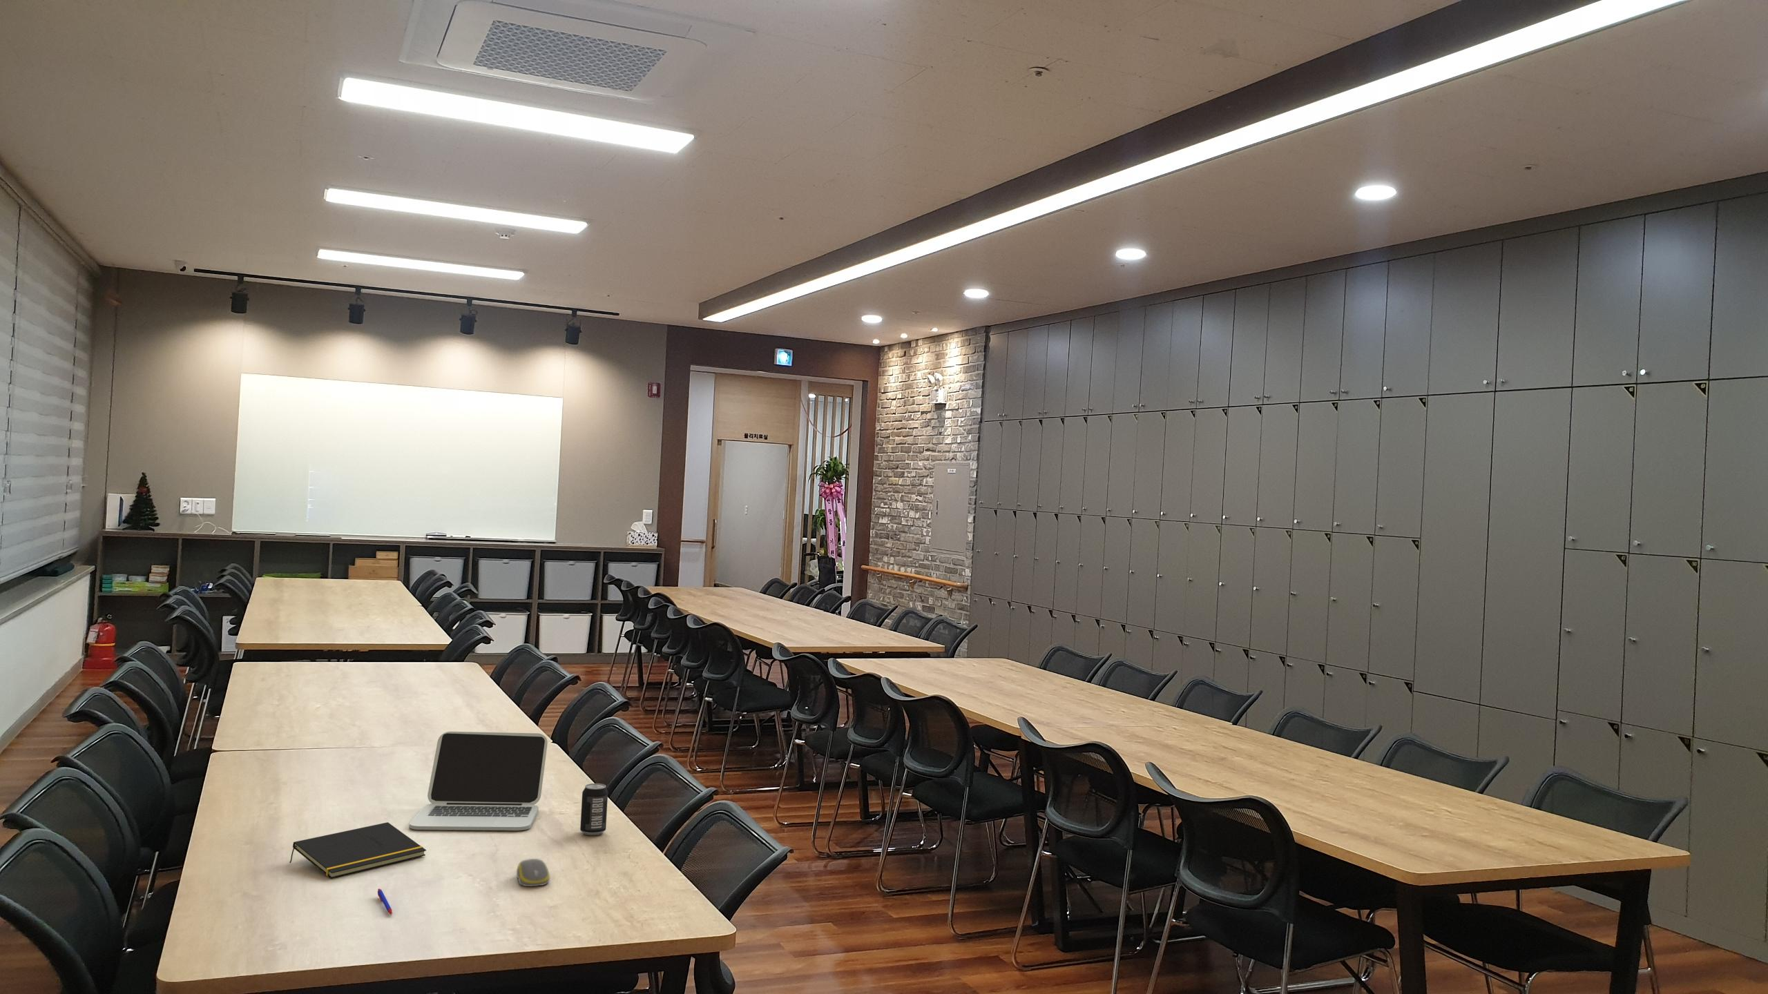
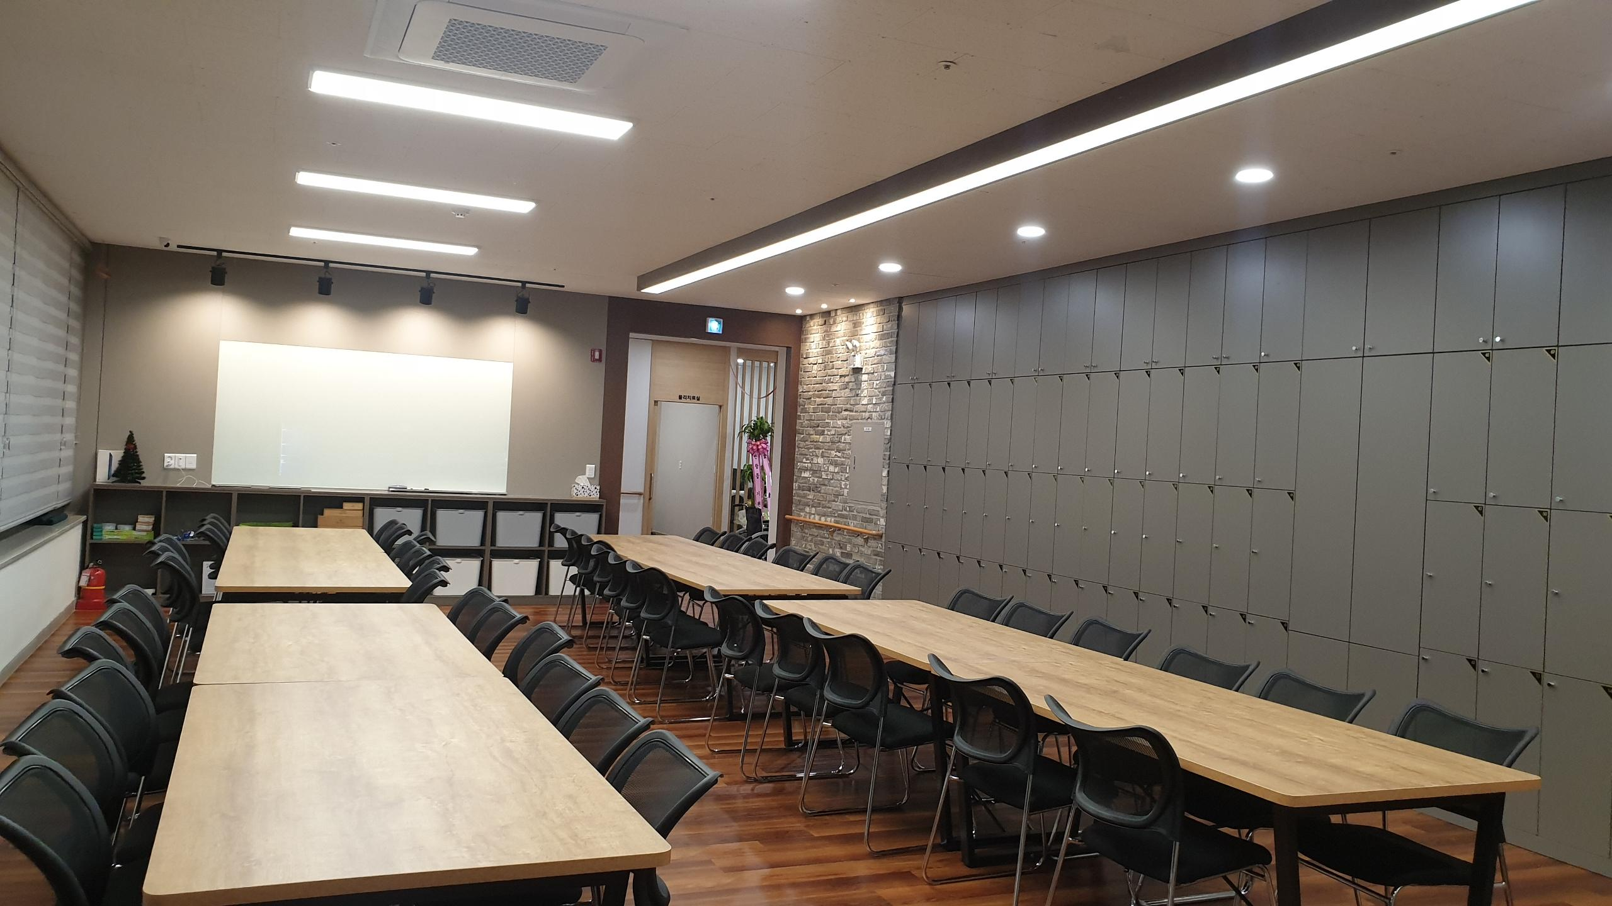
- notepad (361, 848)
- computer mouse (533, 870)
- laptop (482, 779)
- pen (385, 902)
- beverage can (594, 810)
